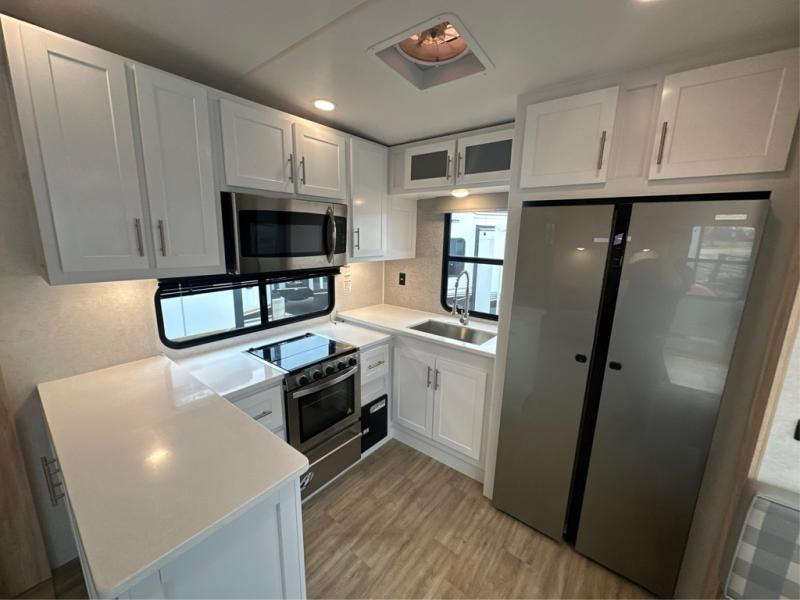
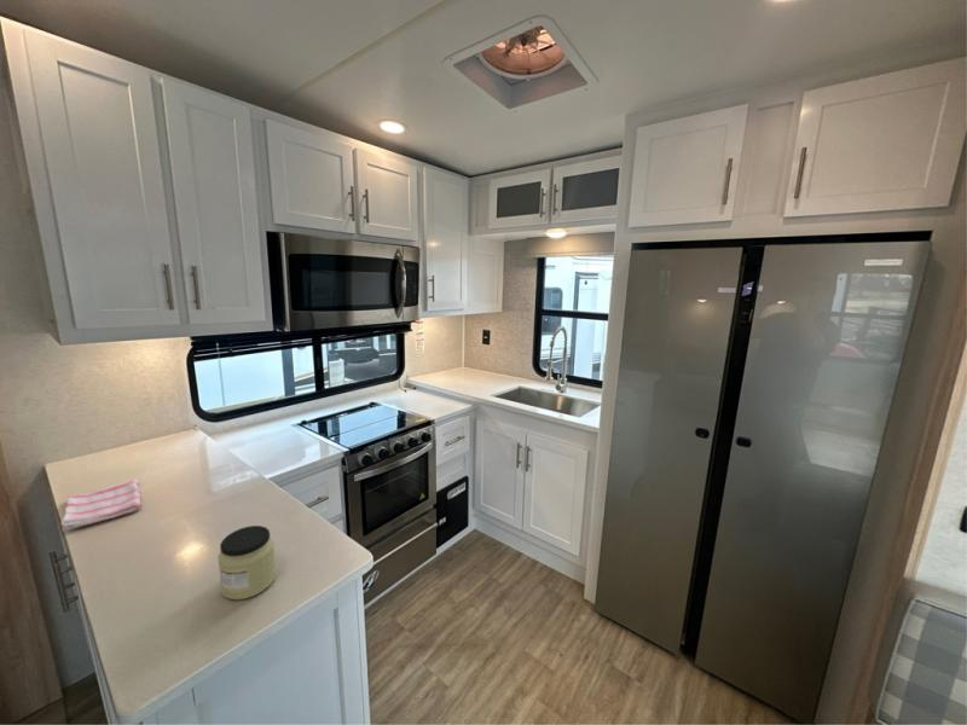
+ jar (247, 559)
+ dish towel (103, 500)
